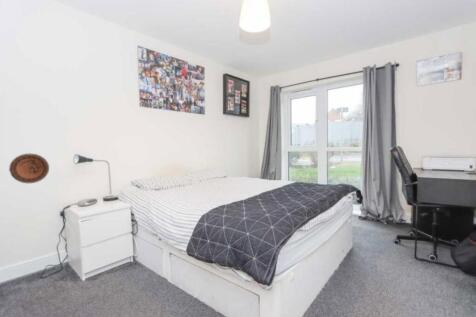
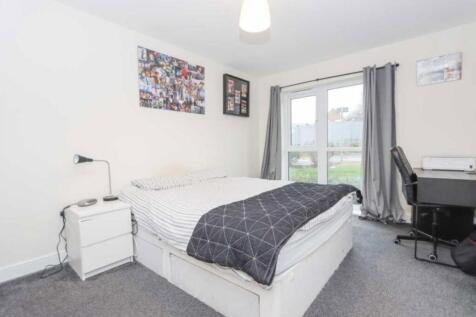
- decorative plate (30, 168)
